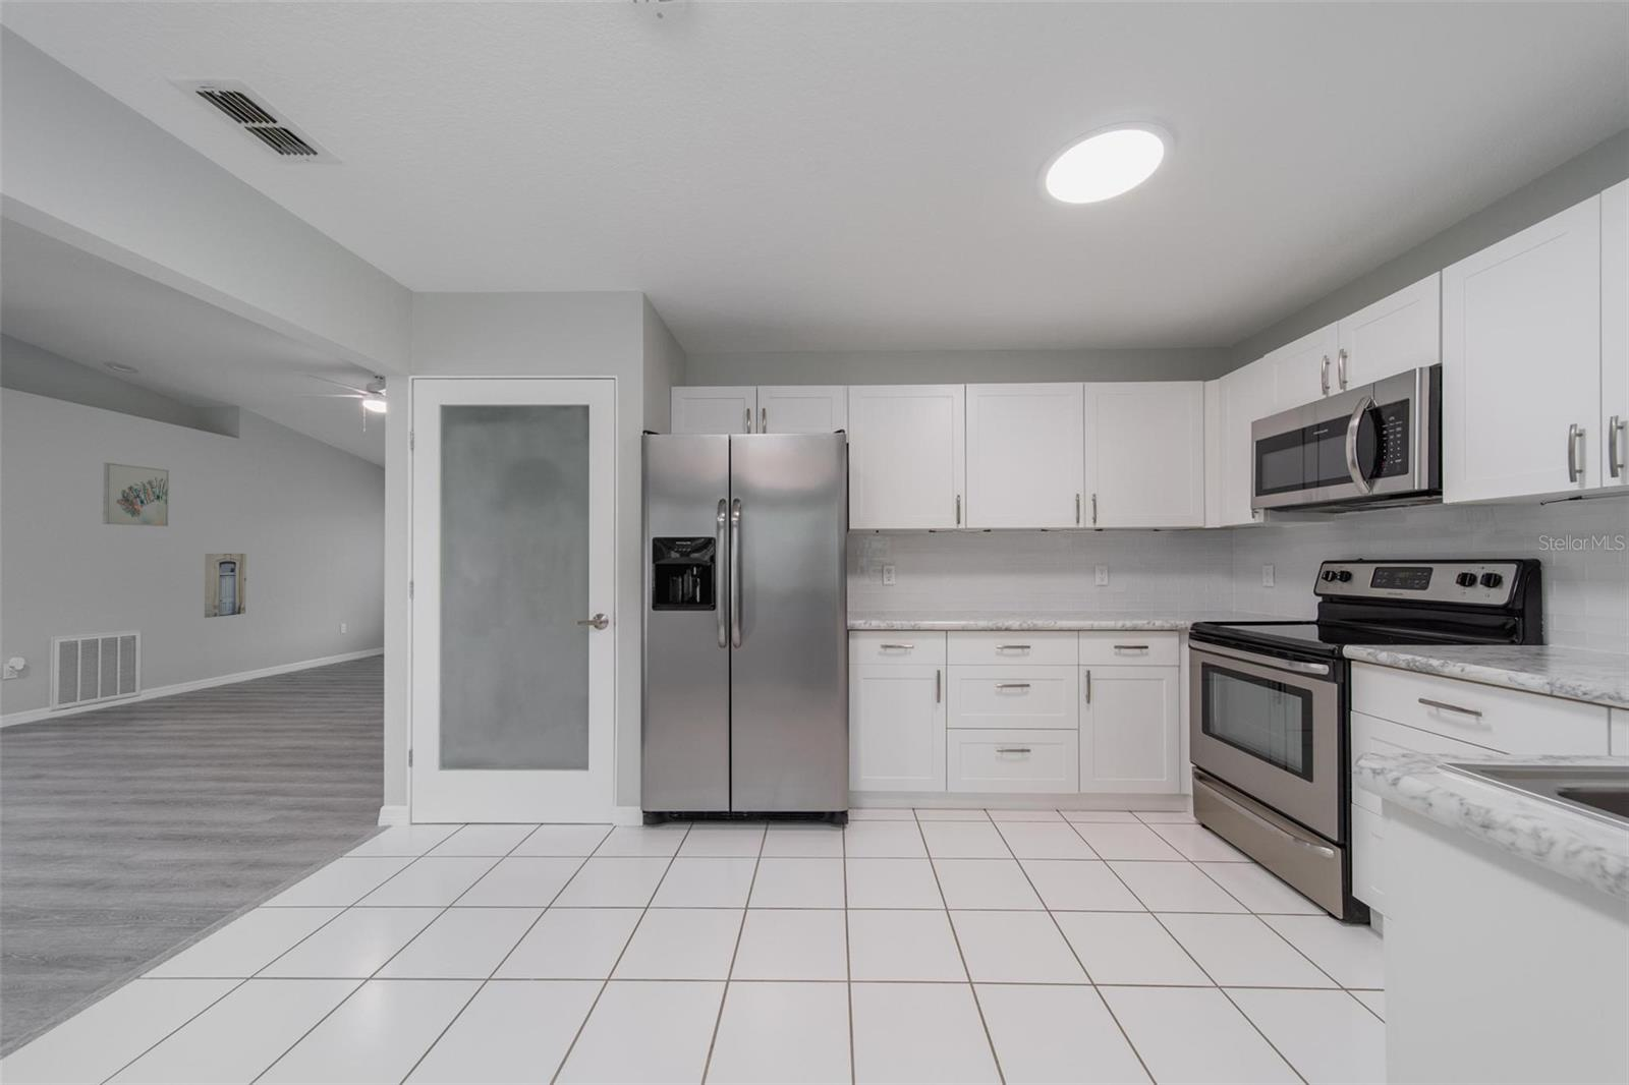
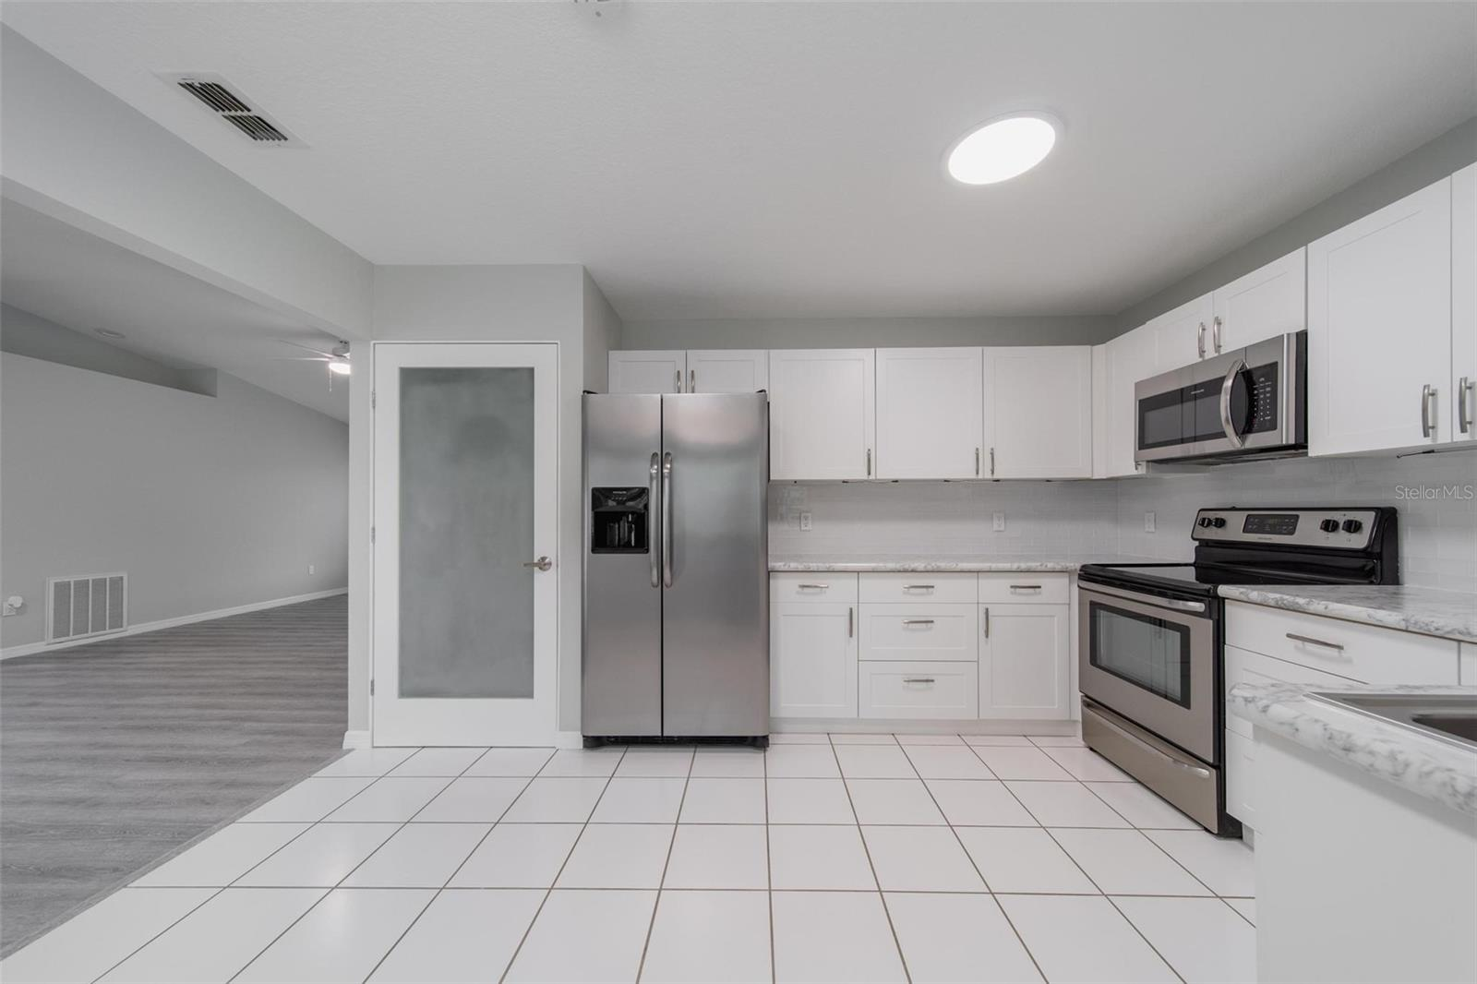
- wall art (225, 584)
- wall art (137, 495)
